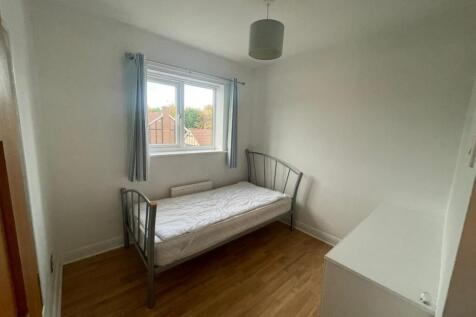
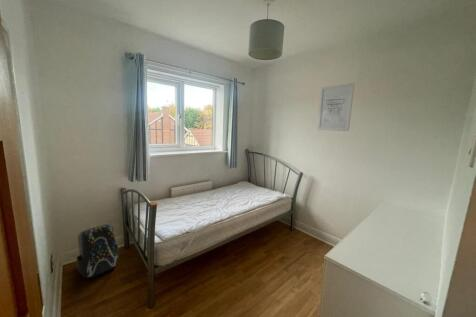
+ backpack (97, 247)
+ wall art (334, 108)
